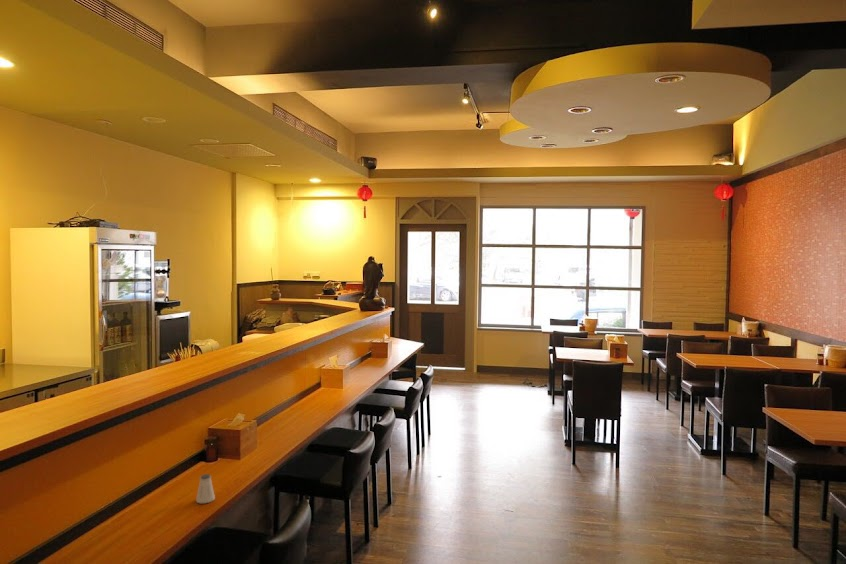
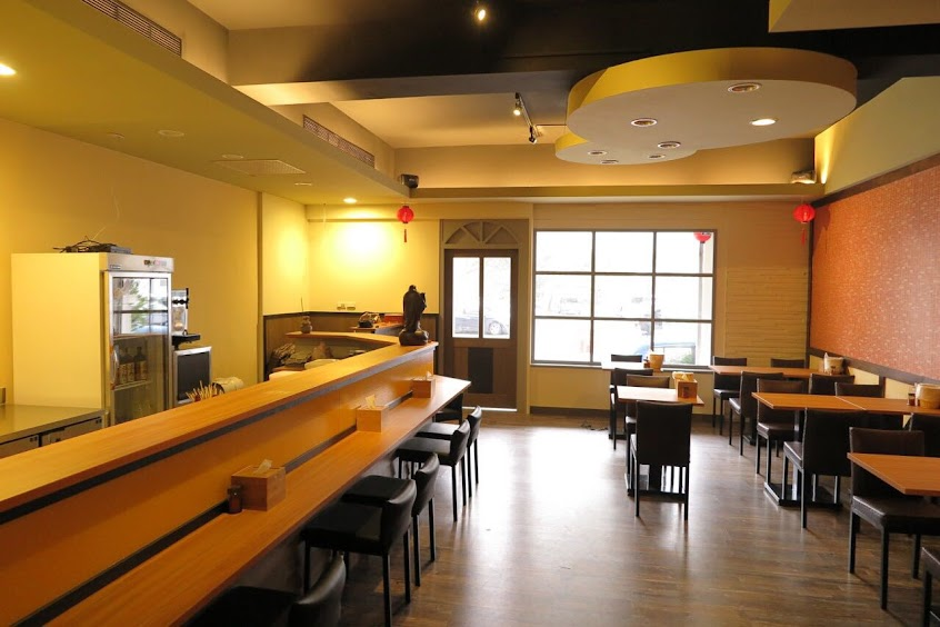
- saltshaker (205, 487)
